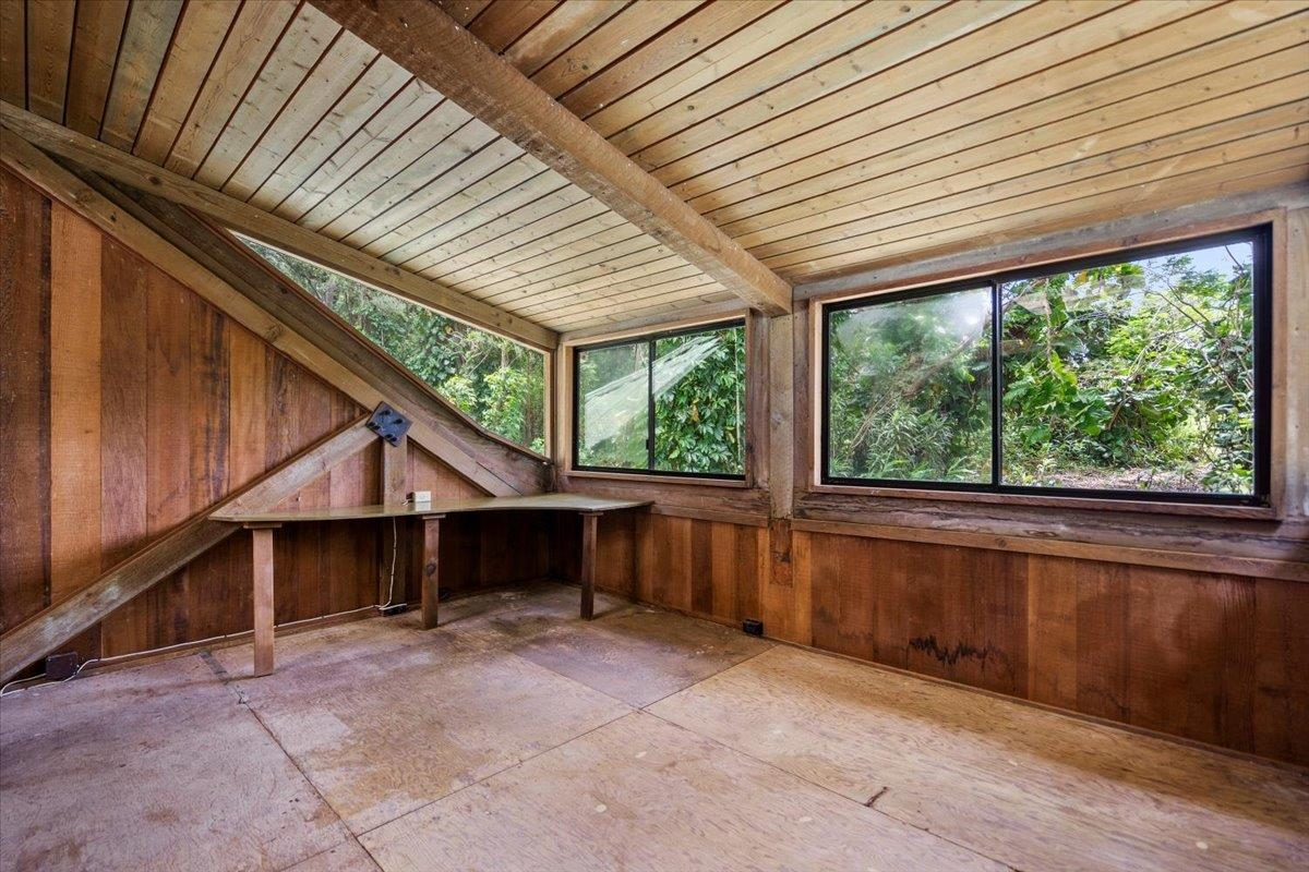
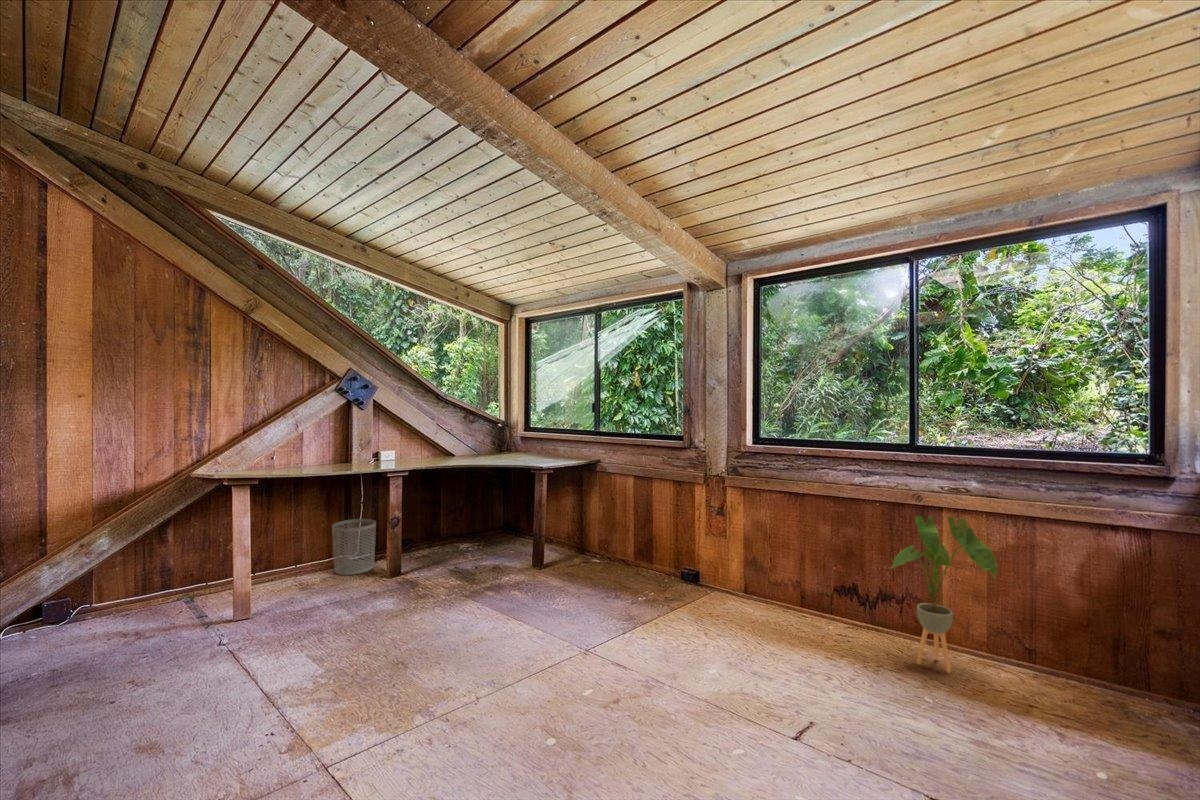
+ house plant (941, 590)
+ waste bin (354, 547)
